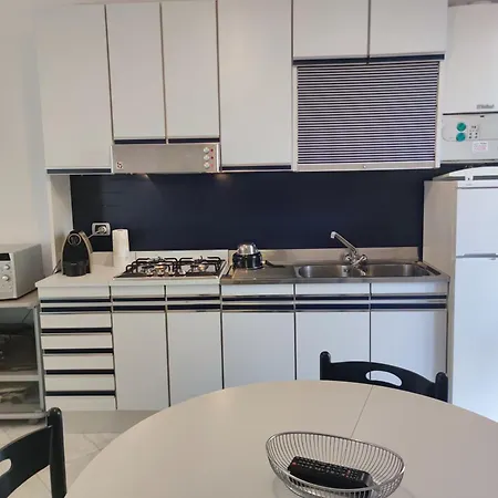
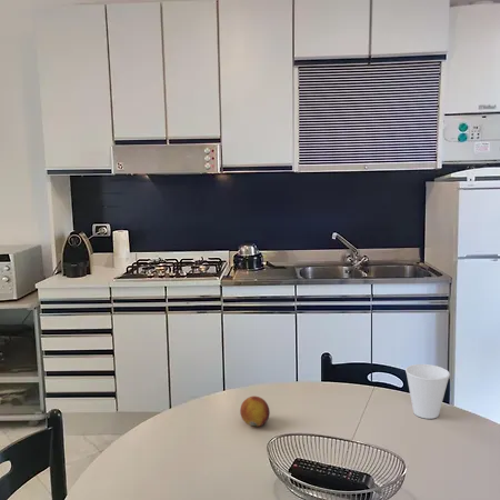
+ cup (427, 392)
+ fruit (254, 410)
